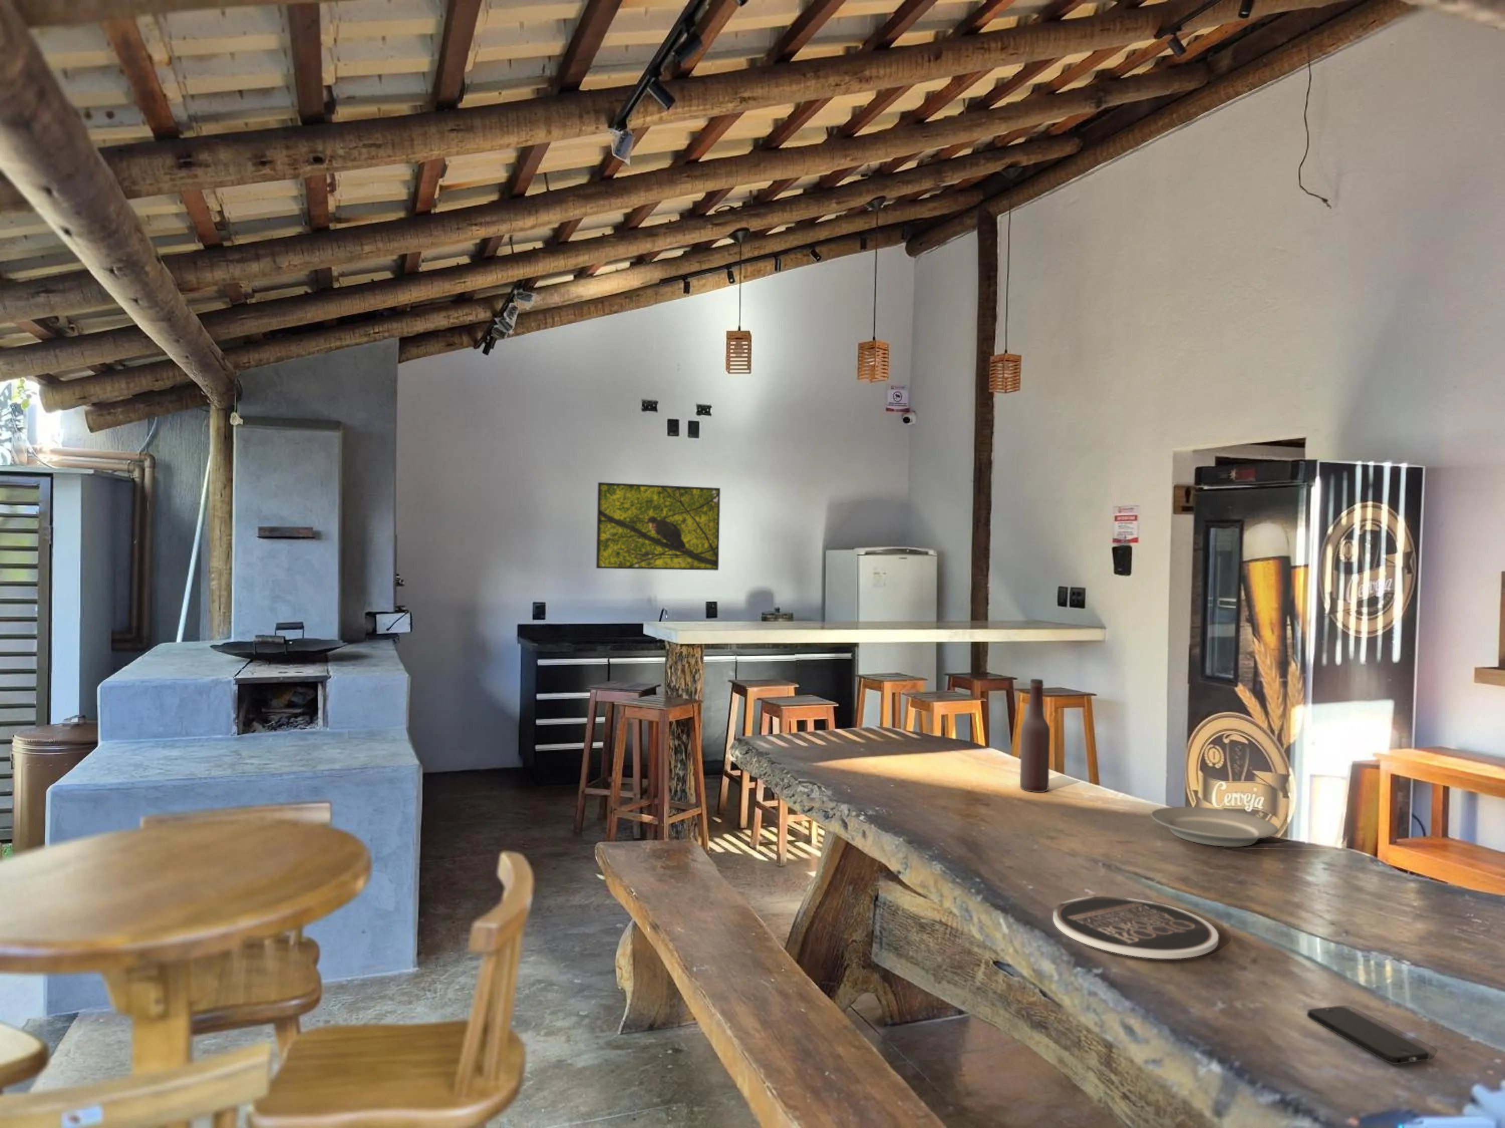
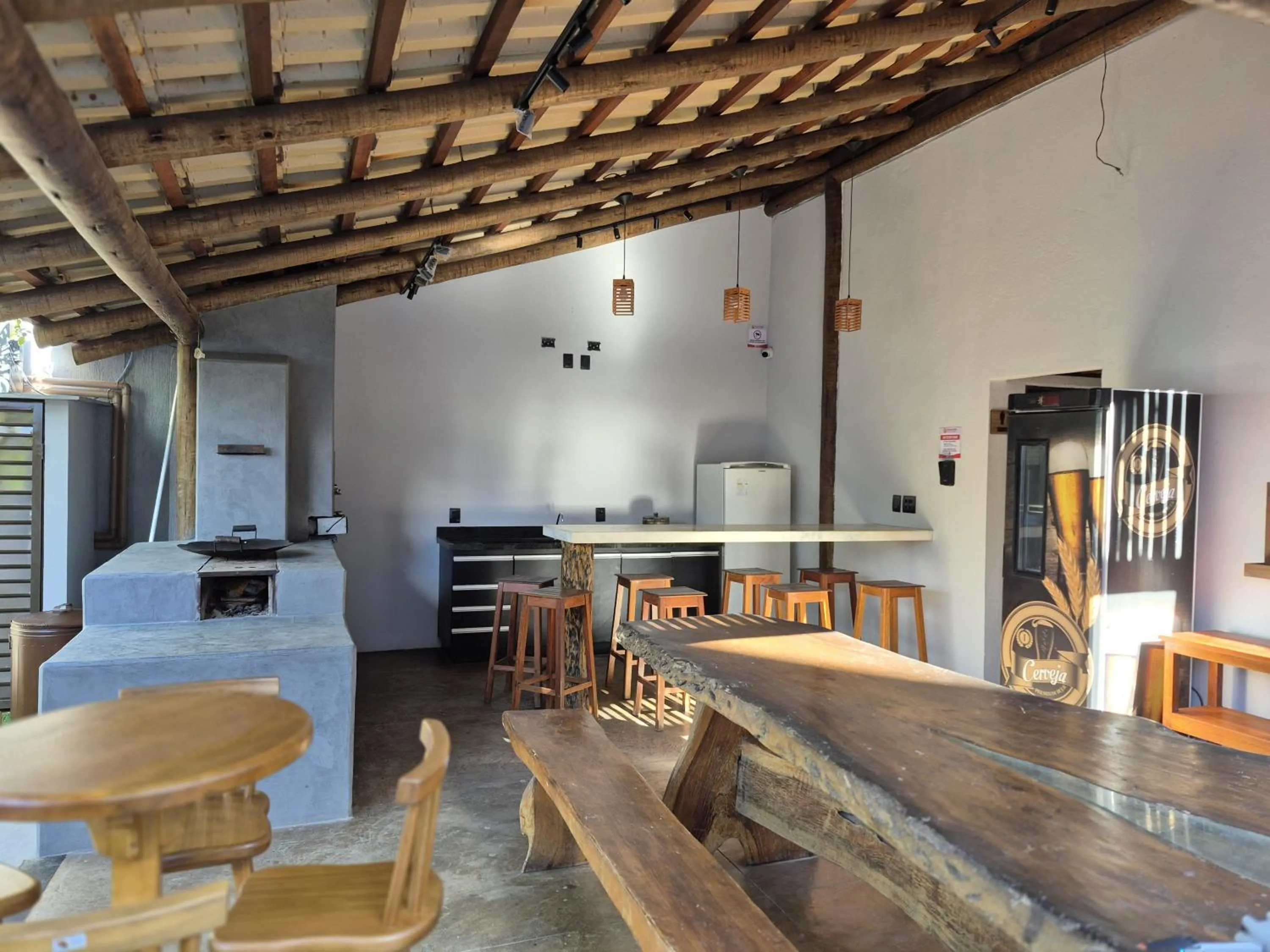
- plate (1133, 925)
- plate (1212, 828)
- beer bottle (1036, 733)
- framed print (659, 527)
- smartphone (1365, 1033)
